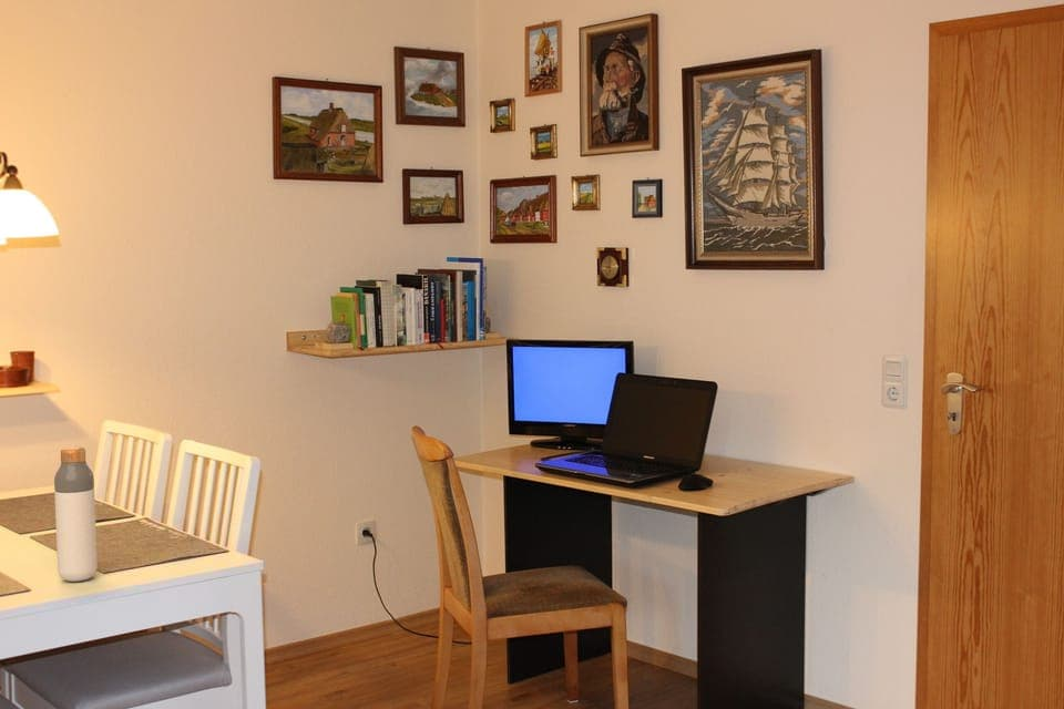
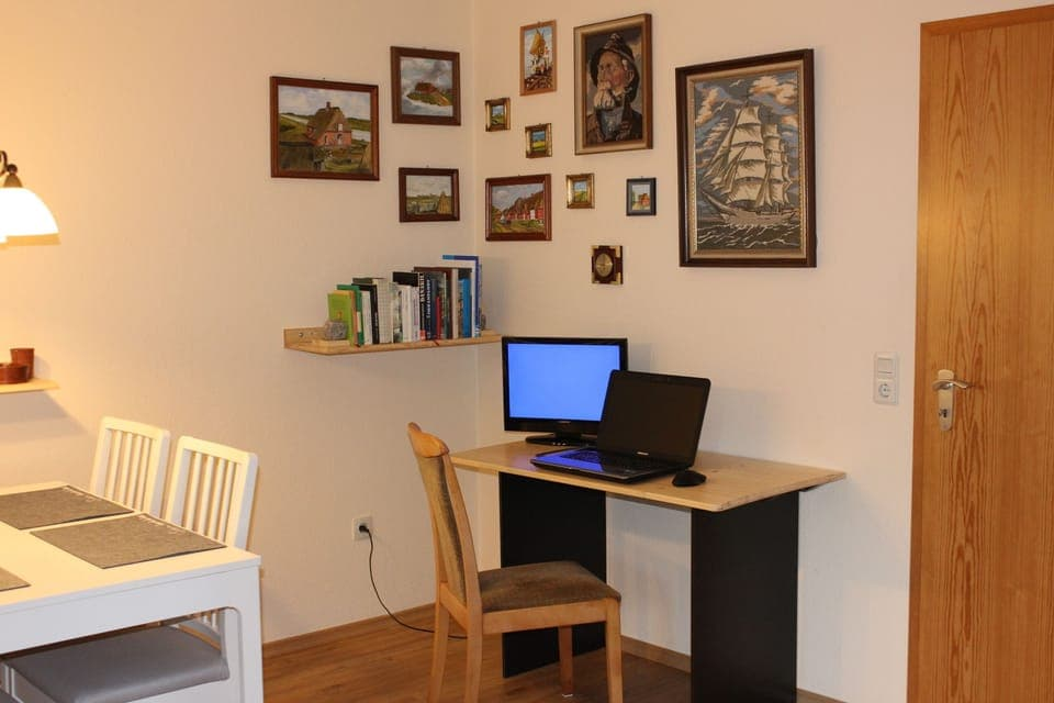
- bottle (75, 513)
